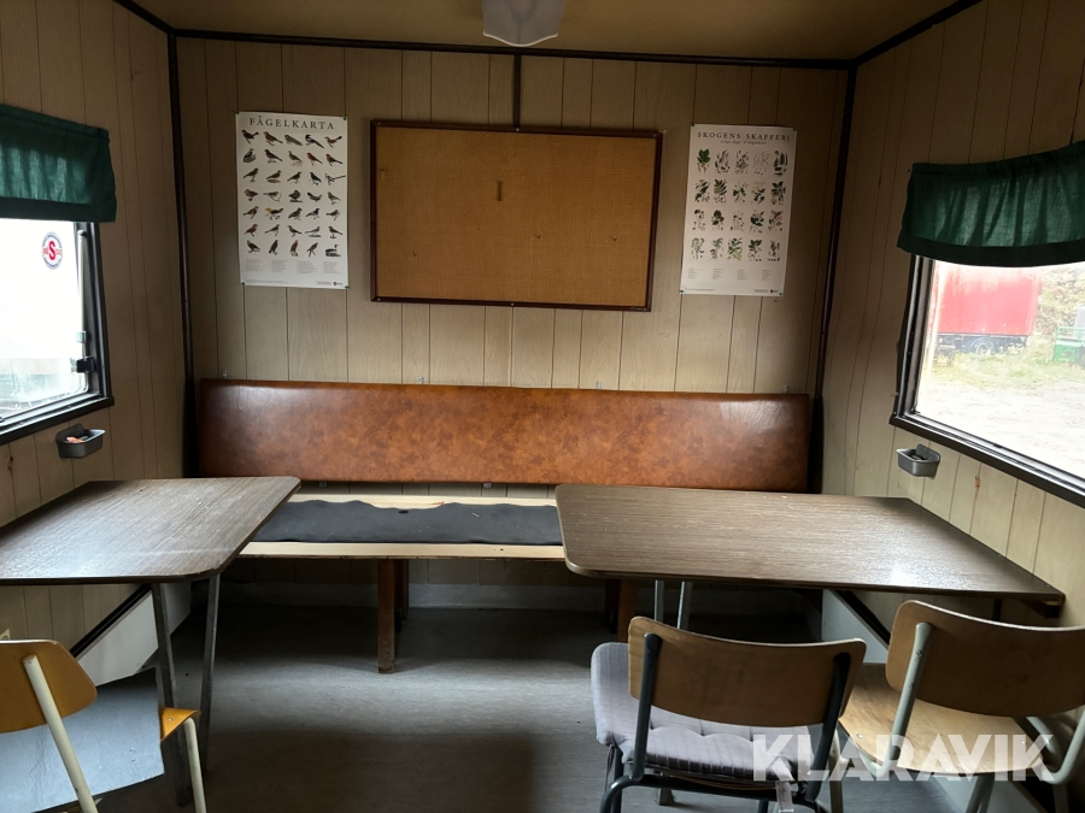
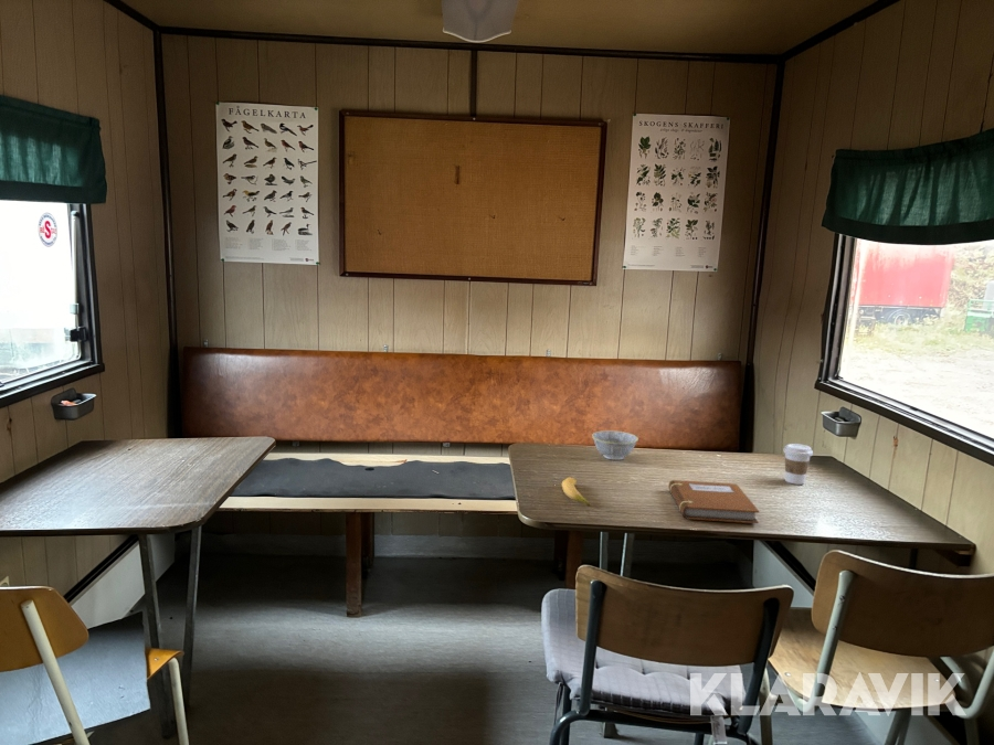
+ banana (574, 488)
+ notebook (710, 499)
+ bowl (614, 446)
+ coffee cup (796, 464)
